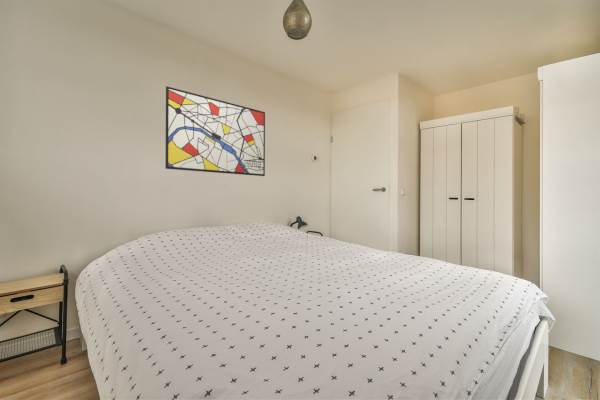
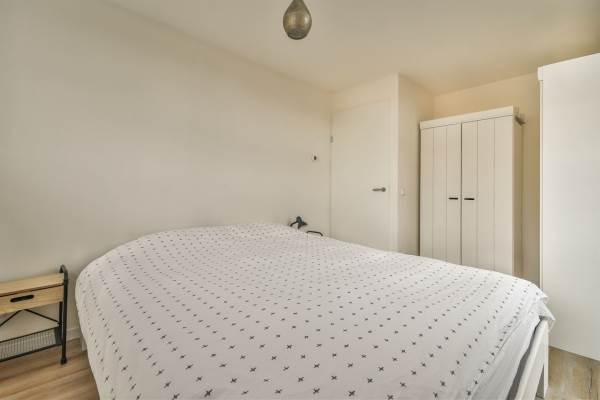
- wall art (221, 136)
